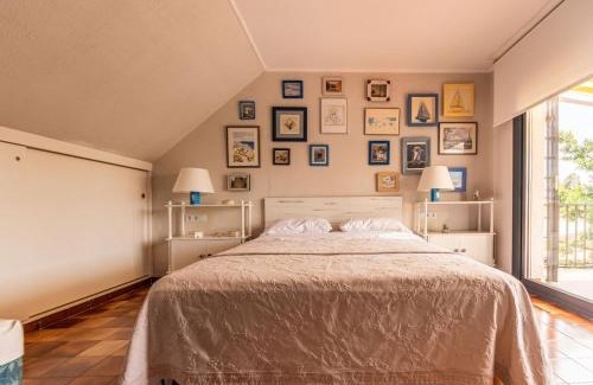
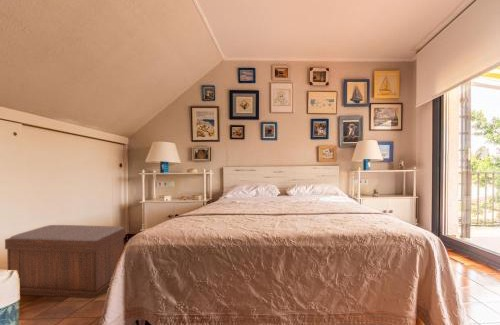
+ bench (70, 258)
